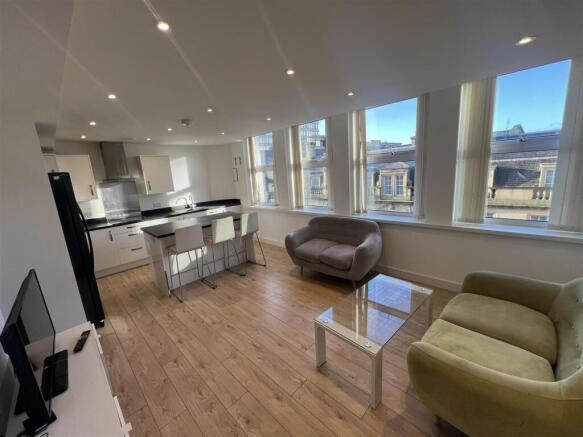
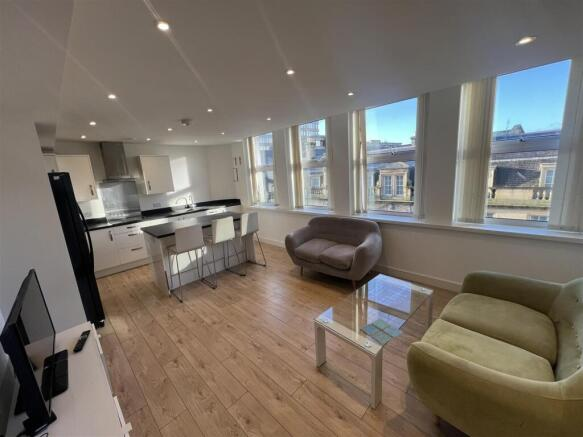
+ drink coaster (381, 331)
